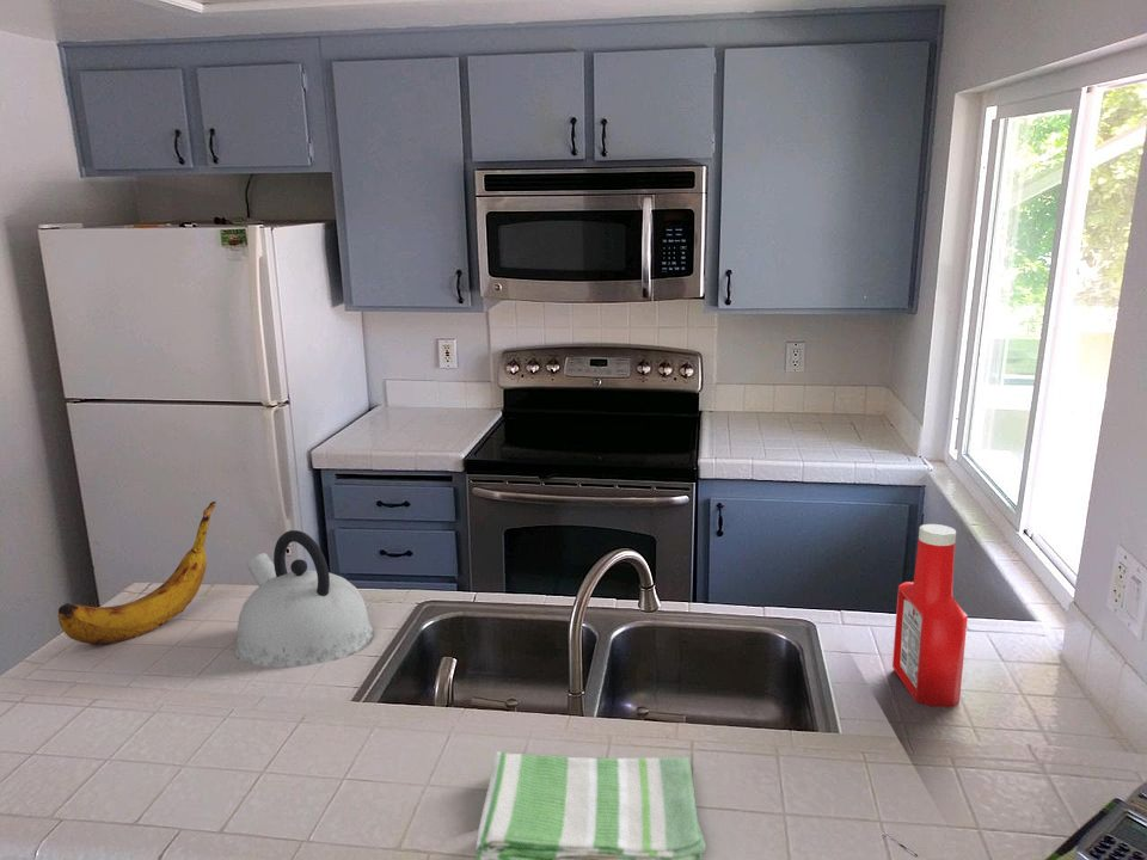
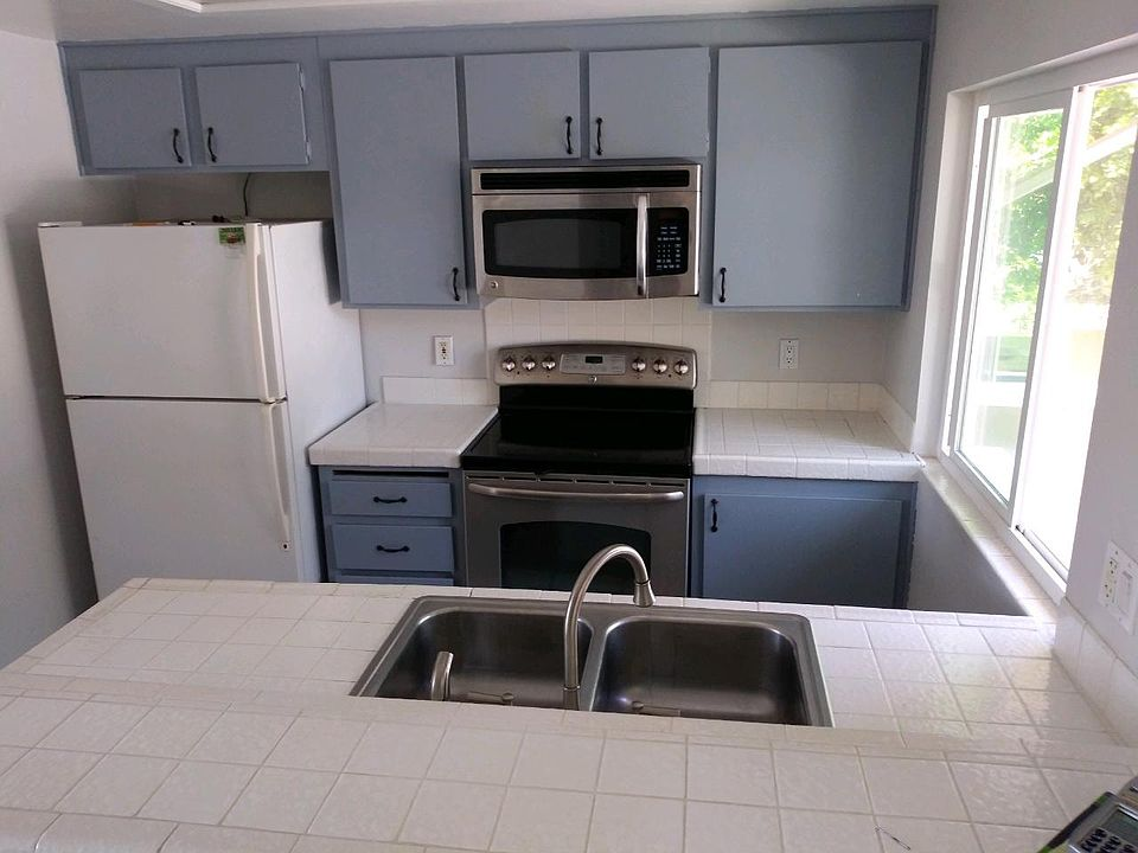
- kettle (296, 584)
- banana (152, 591)
- dish towel (590, 803)
- soap bottle (931, 608)
